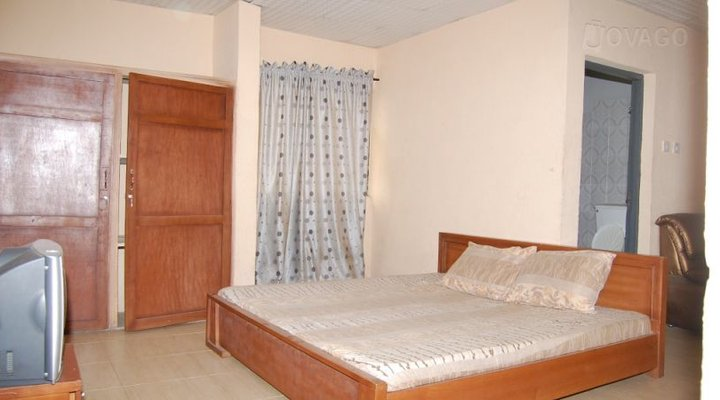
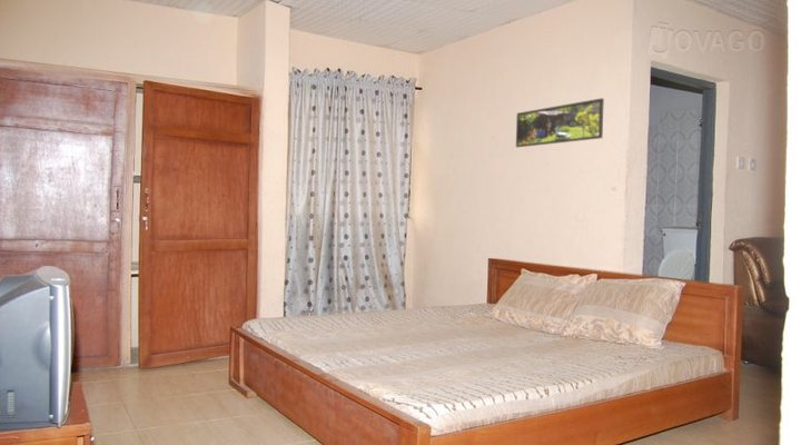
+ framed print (556, 125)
